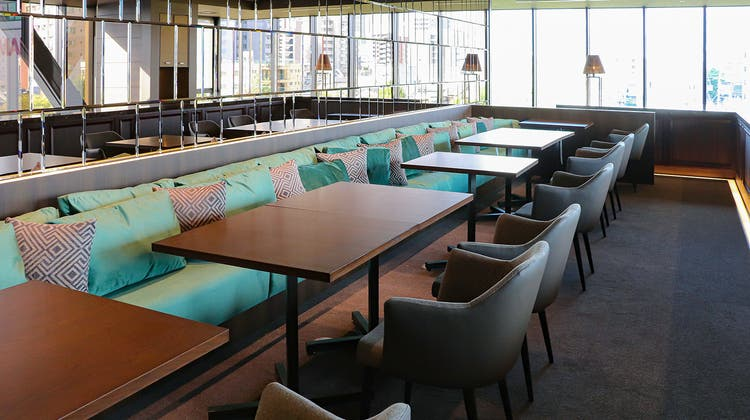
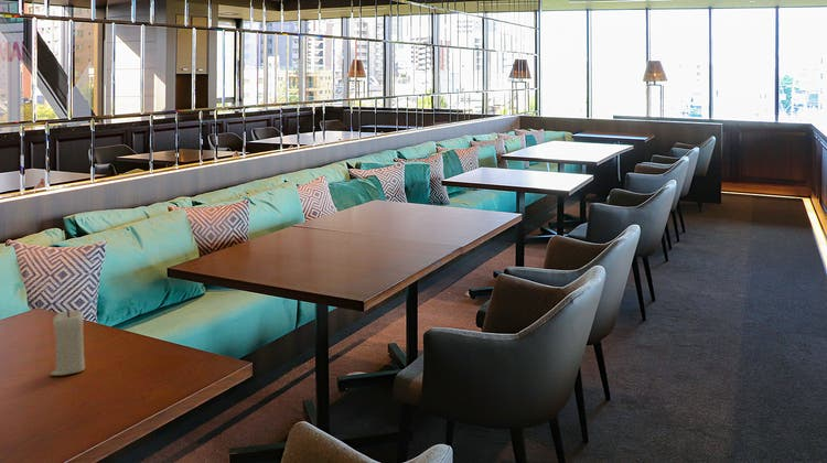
+ candle (67, 341)
